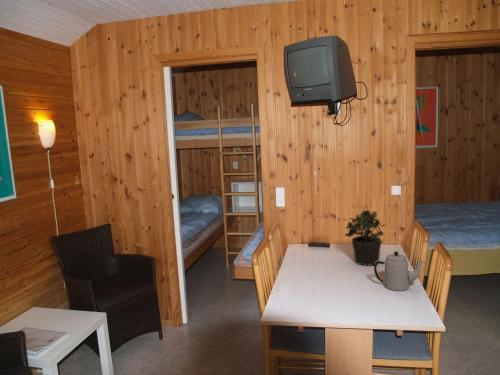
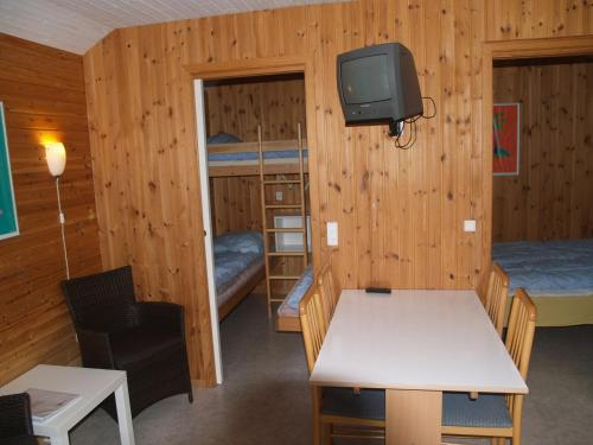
- teapot (398, 269)
- potted plant (365, 236)
